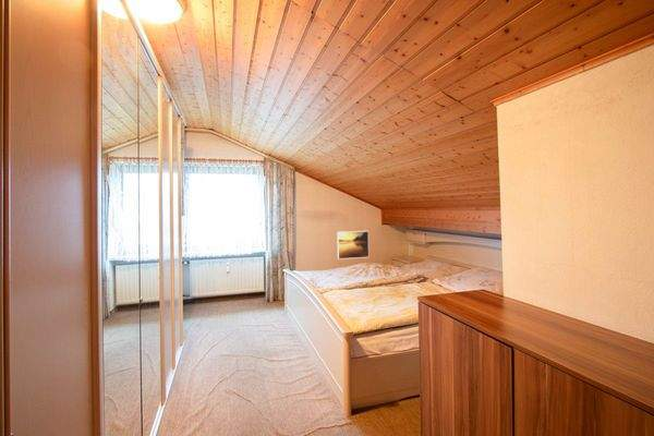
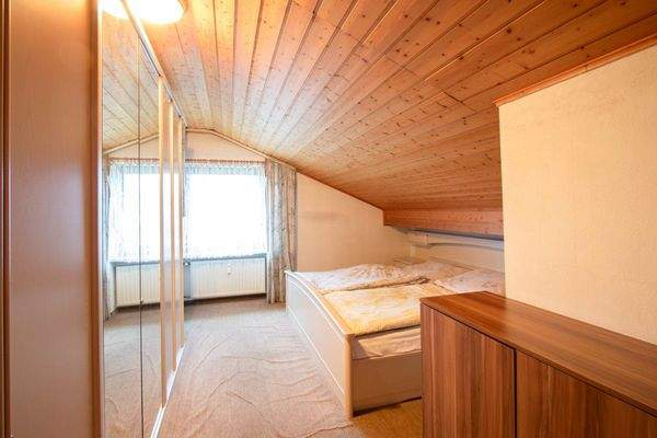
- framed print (353, 244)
